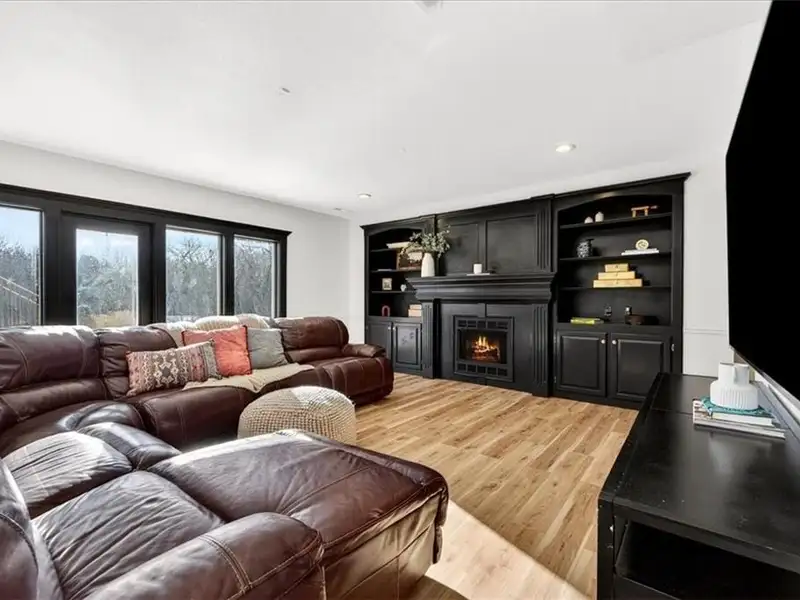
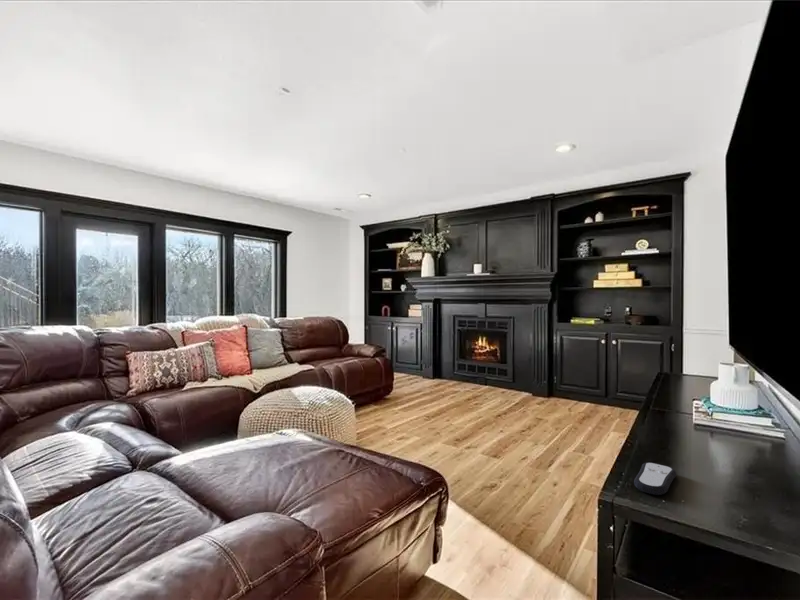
+ remote control (654, 477)
